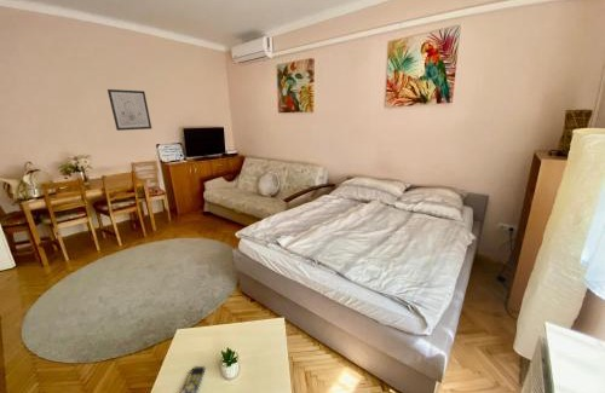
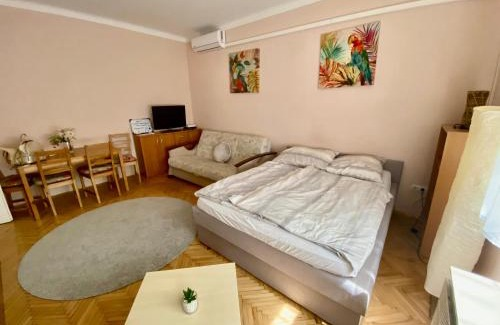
- remote control (194, 381)
- wall art (131, 110)
